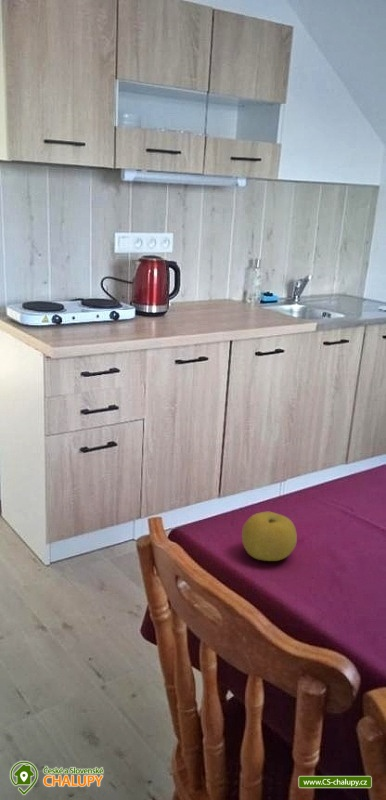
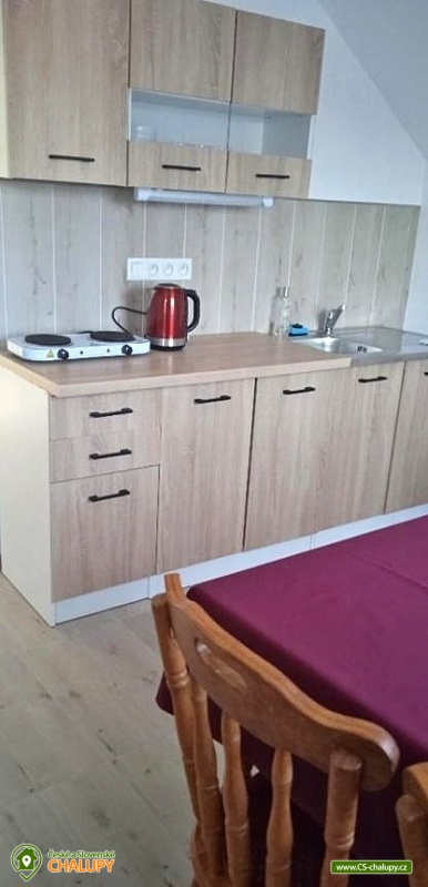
- fruit (269, 535)
